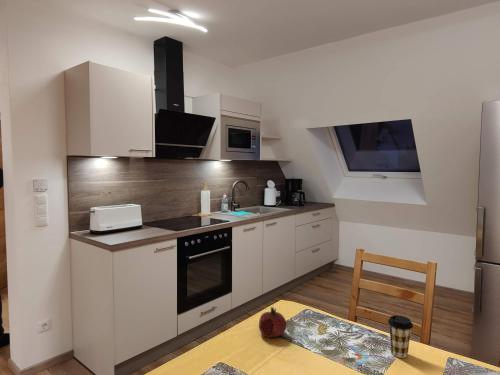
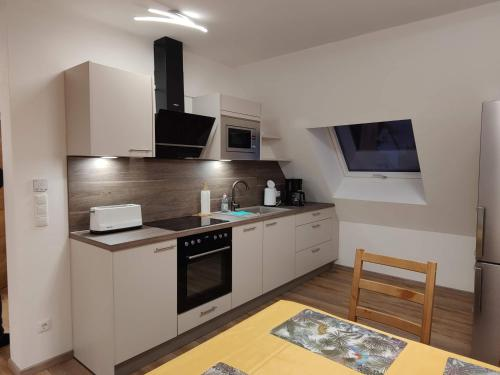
- fruit (272, 320)
- coffee cup (399, 336)
